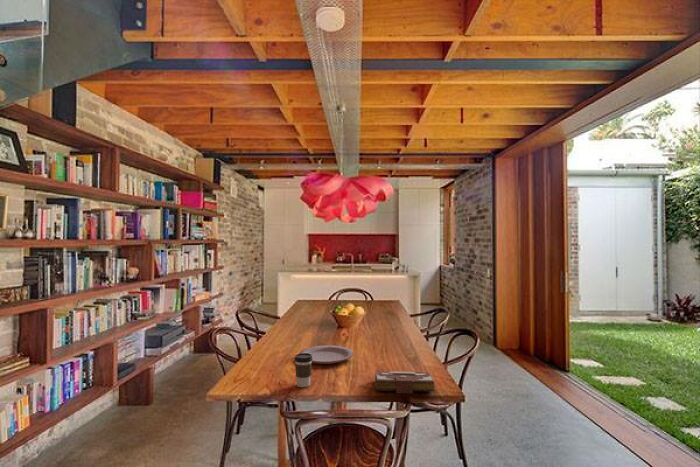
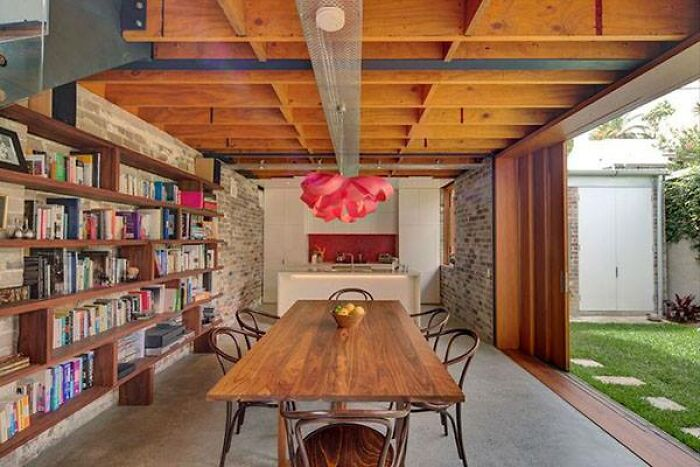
- book (403, 380)
- plate (326, 355)
- coffee cup (303, 370)
